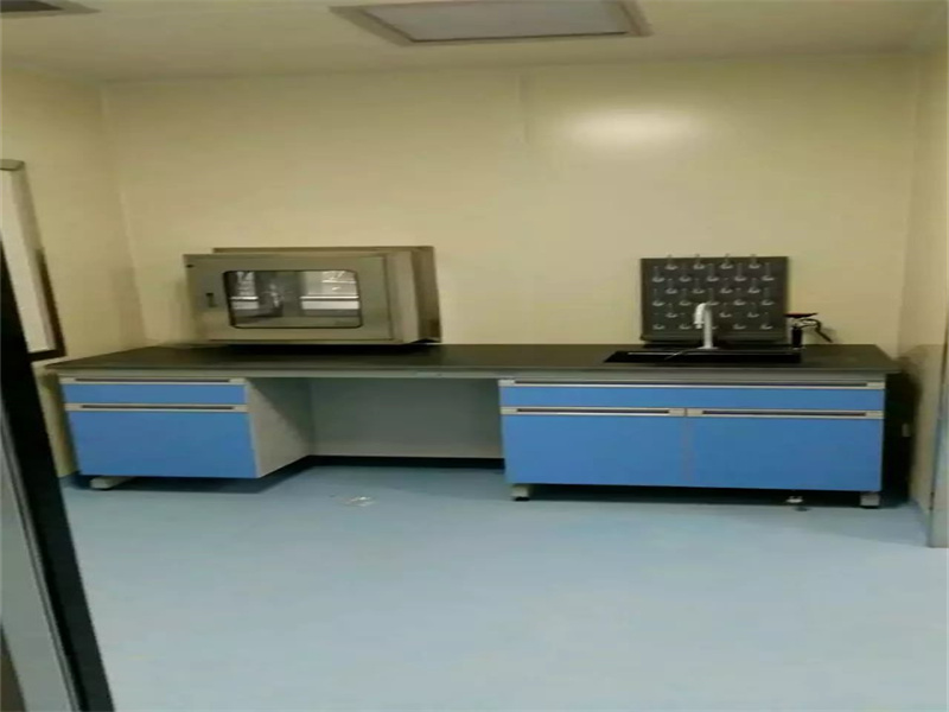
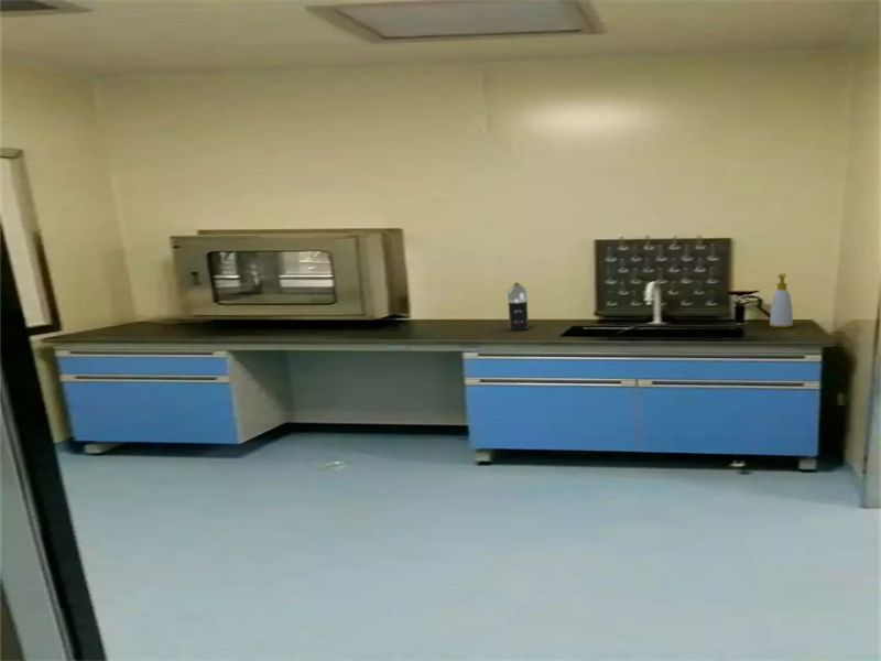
+ spray bottle (518, 305)
+ soap bottle (781, 300)
